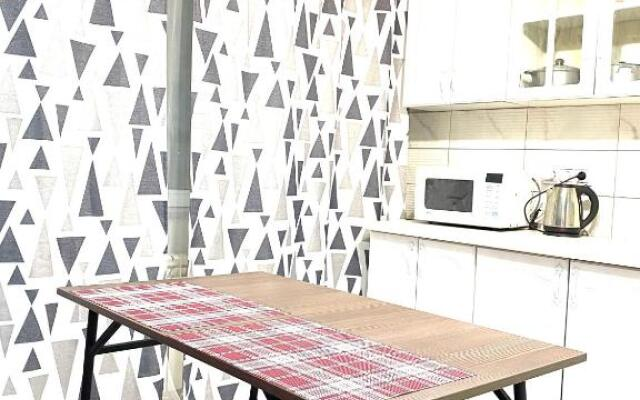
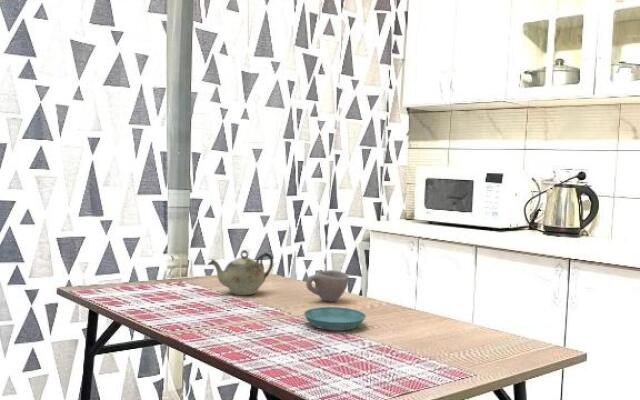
+ saucer (334, 319)
+ teapot (240, 271)
+ cup (326, 286)
